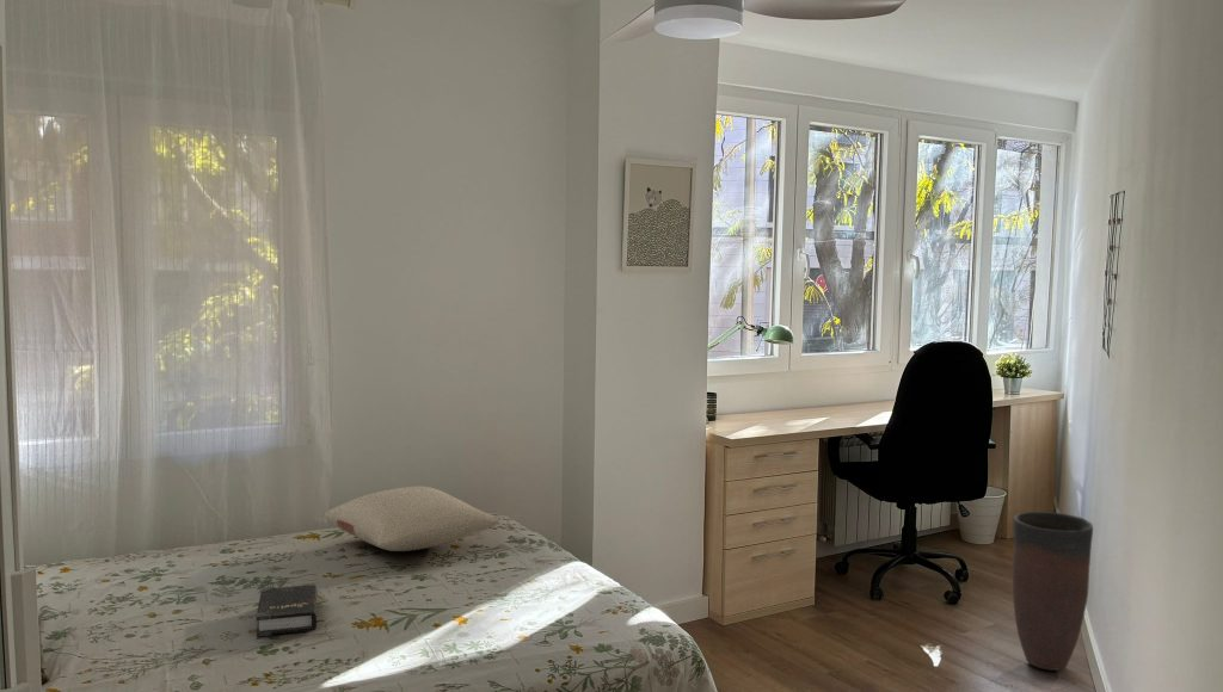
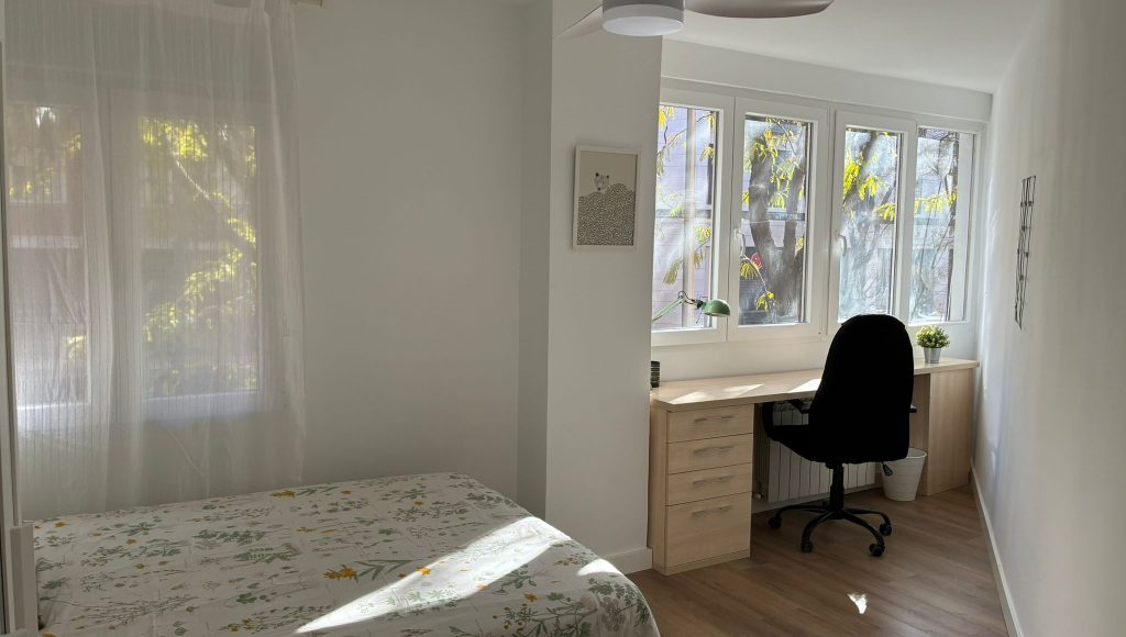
- pillow (412, 518)
- hardback book (288, 608)
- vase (1049, 593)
